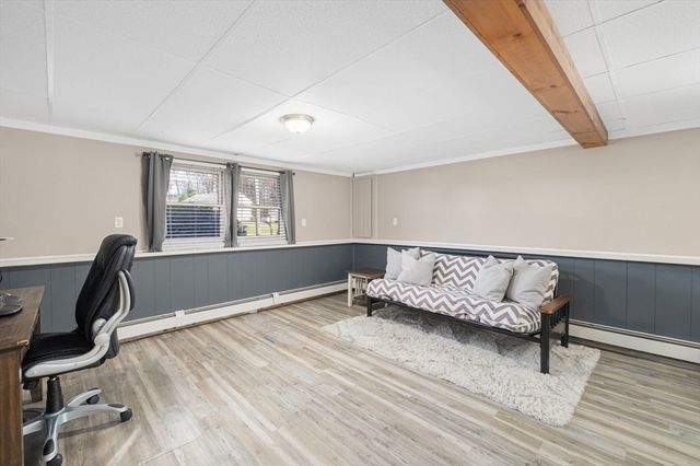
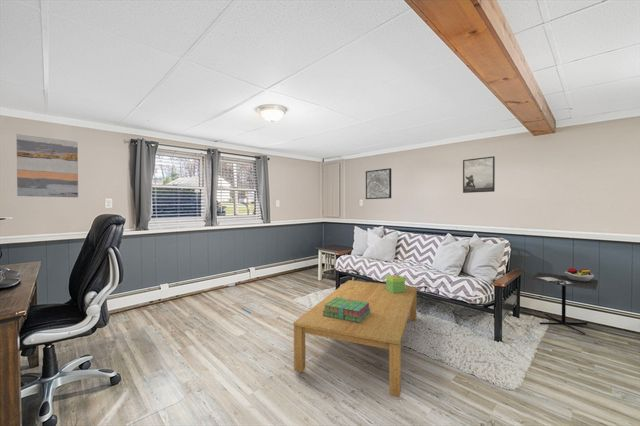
+ wall art (49, 167)
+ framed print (478, 175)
+ stack of books (346, 308)
+ kitchen table (563, 296)
+ wall art (378, 184)
+ decorative box (395, 282)
+ coffee table (366, 321)
